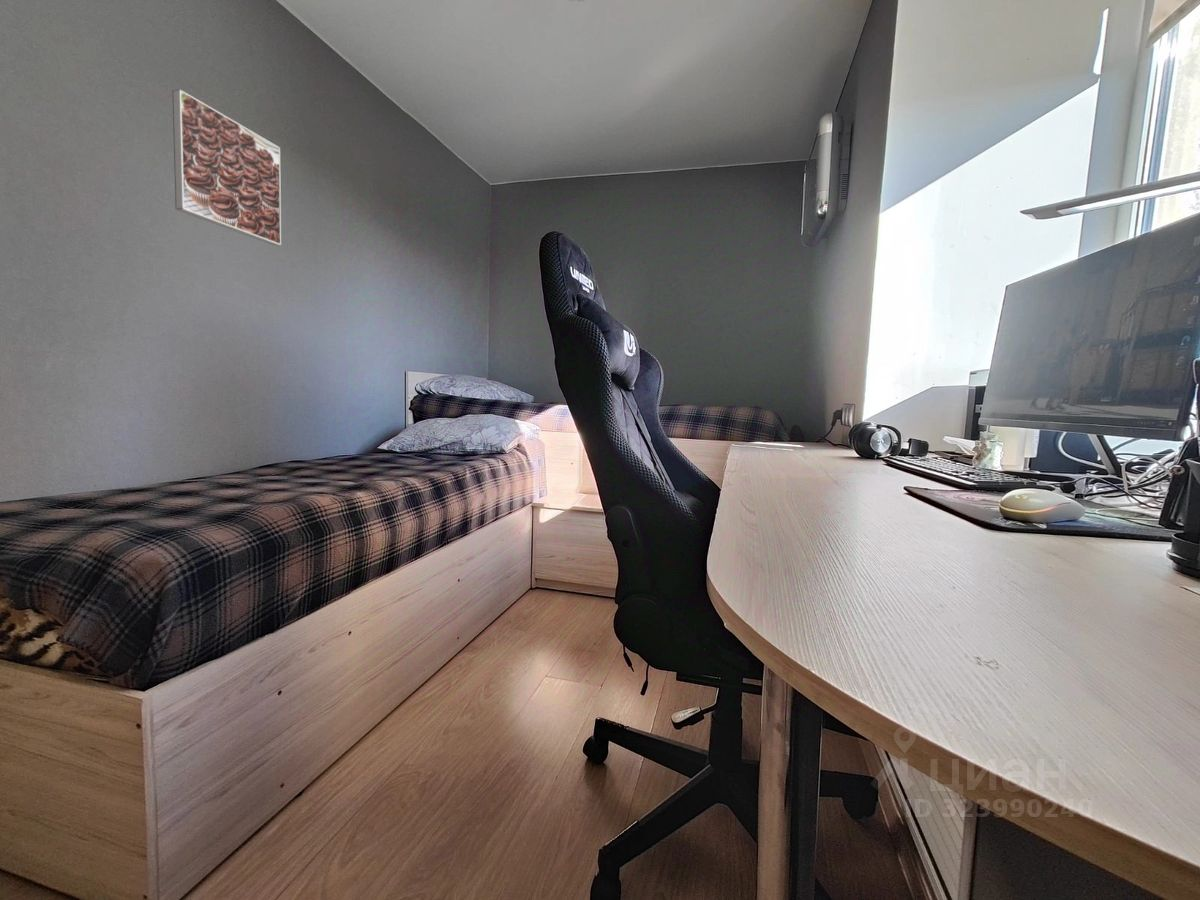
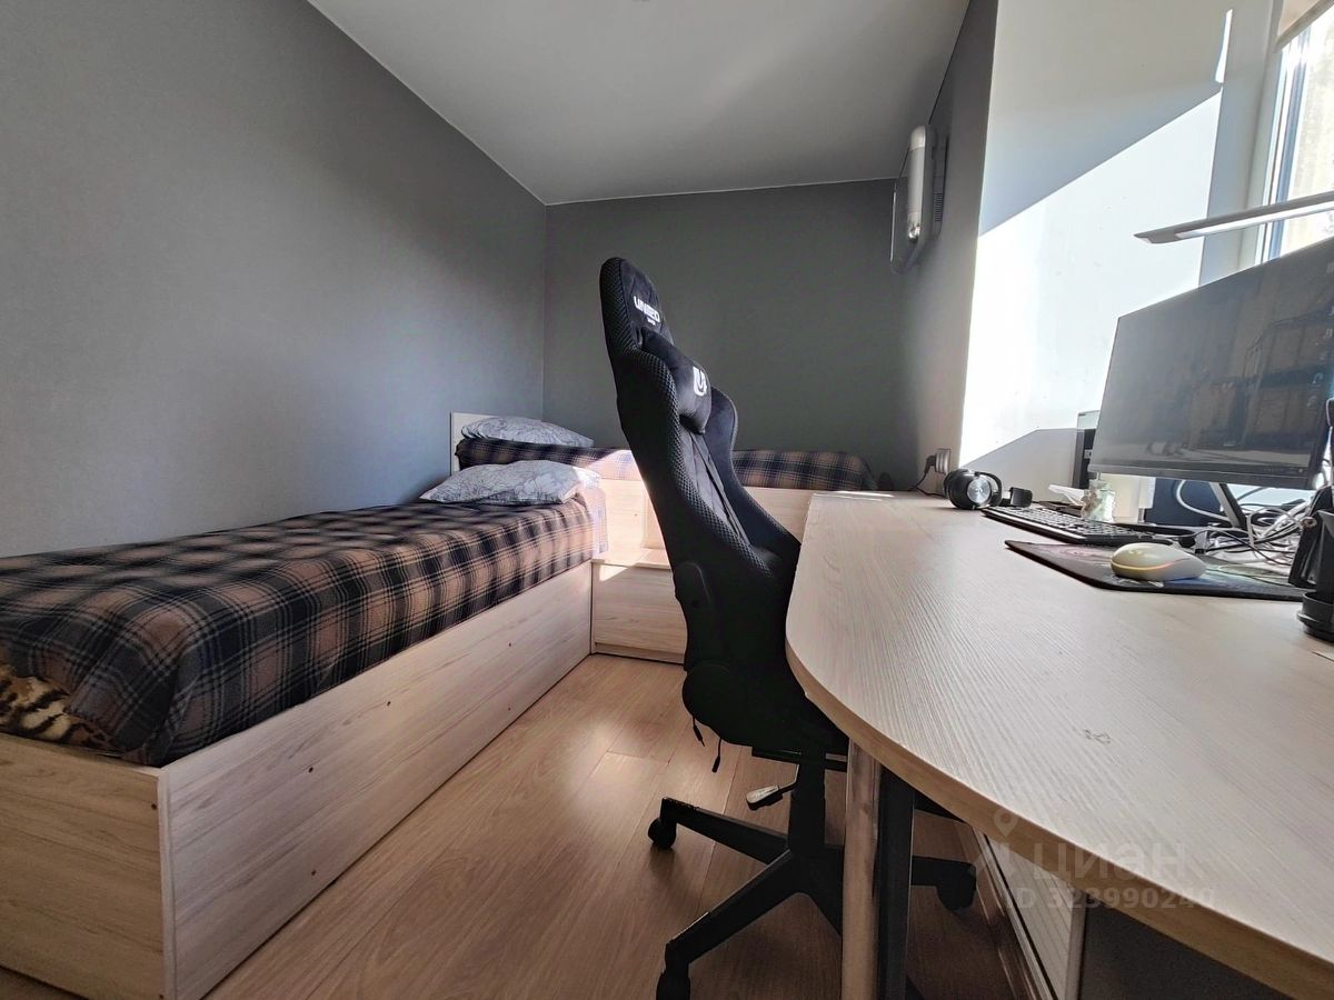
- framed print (232, 175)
